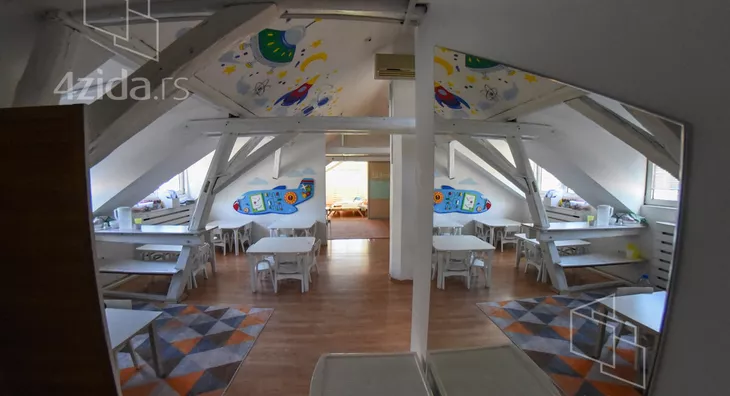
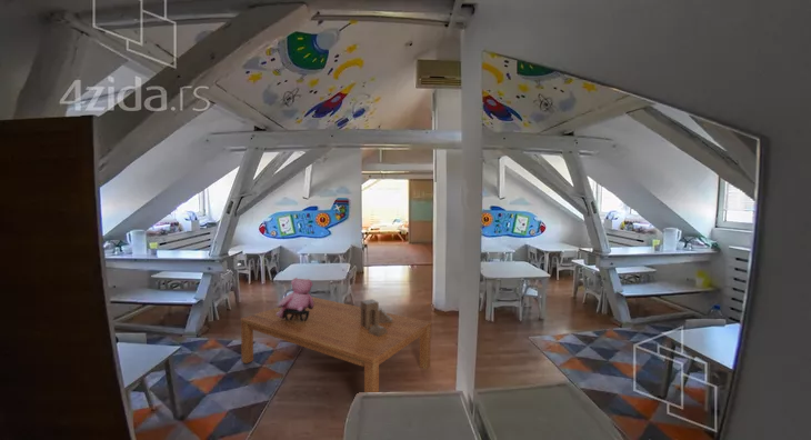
+ coffee table (334, 342)
+ wooden block set (382, 314)
+ stuffed bear (294, 298)
